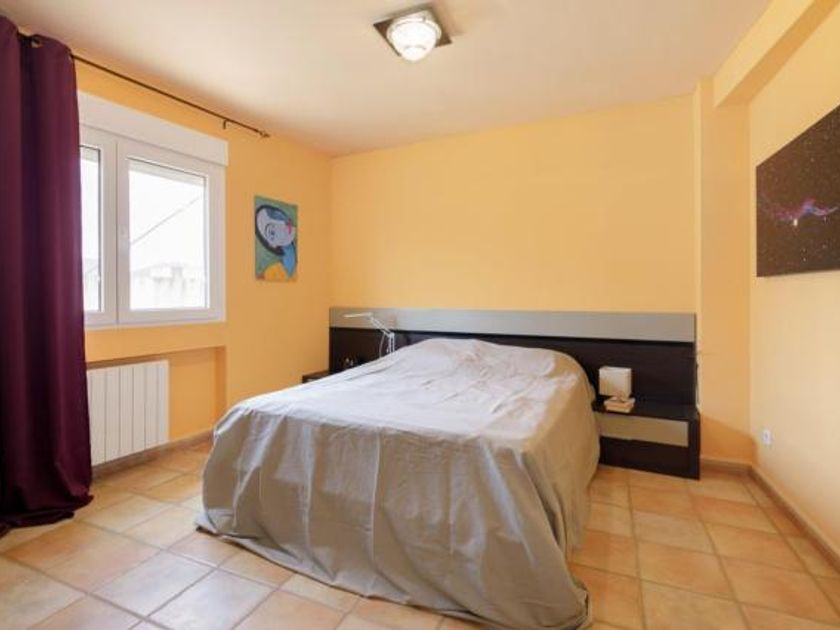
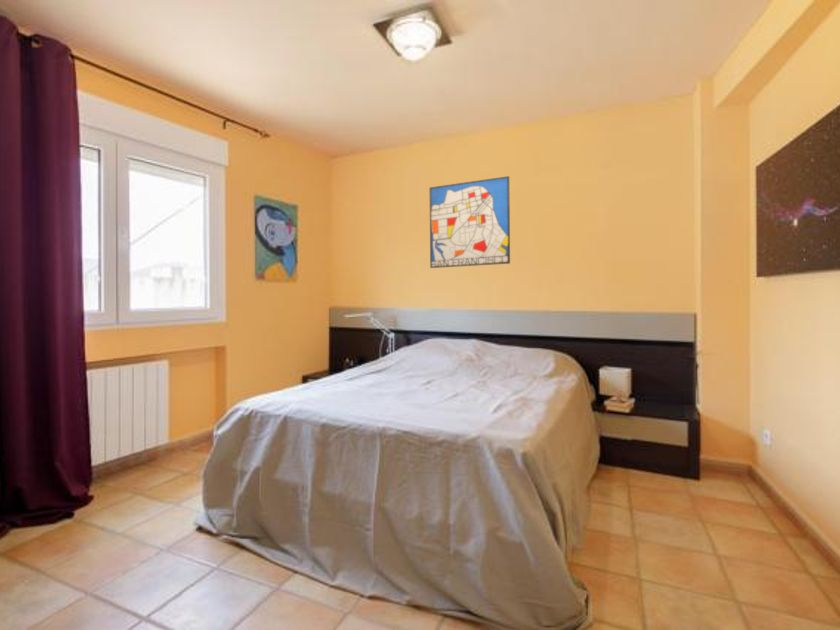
+ wall art (468, 224)
